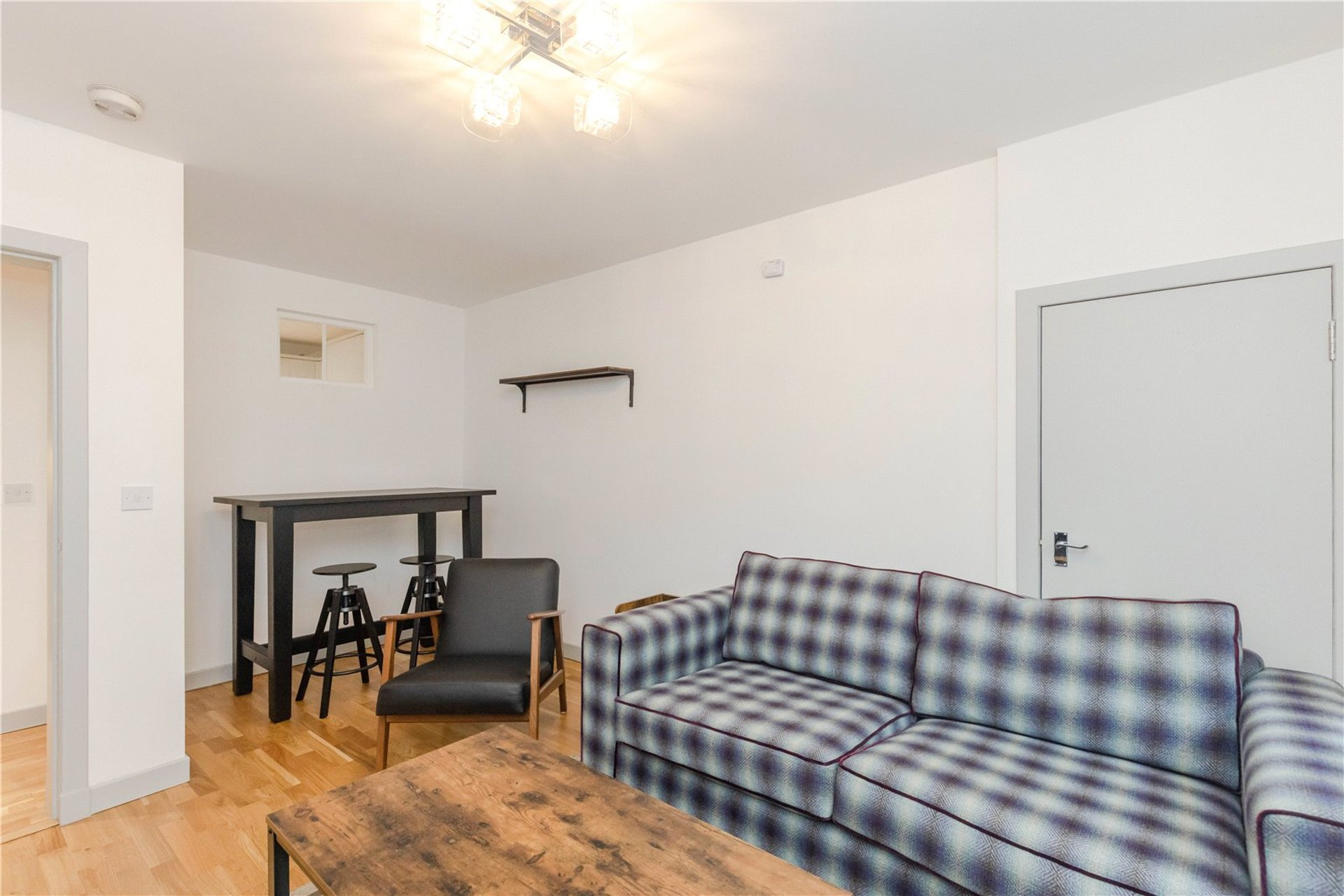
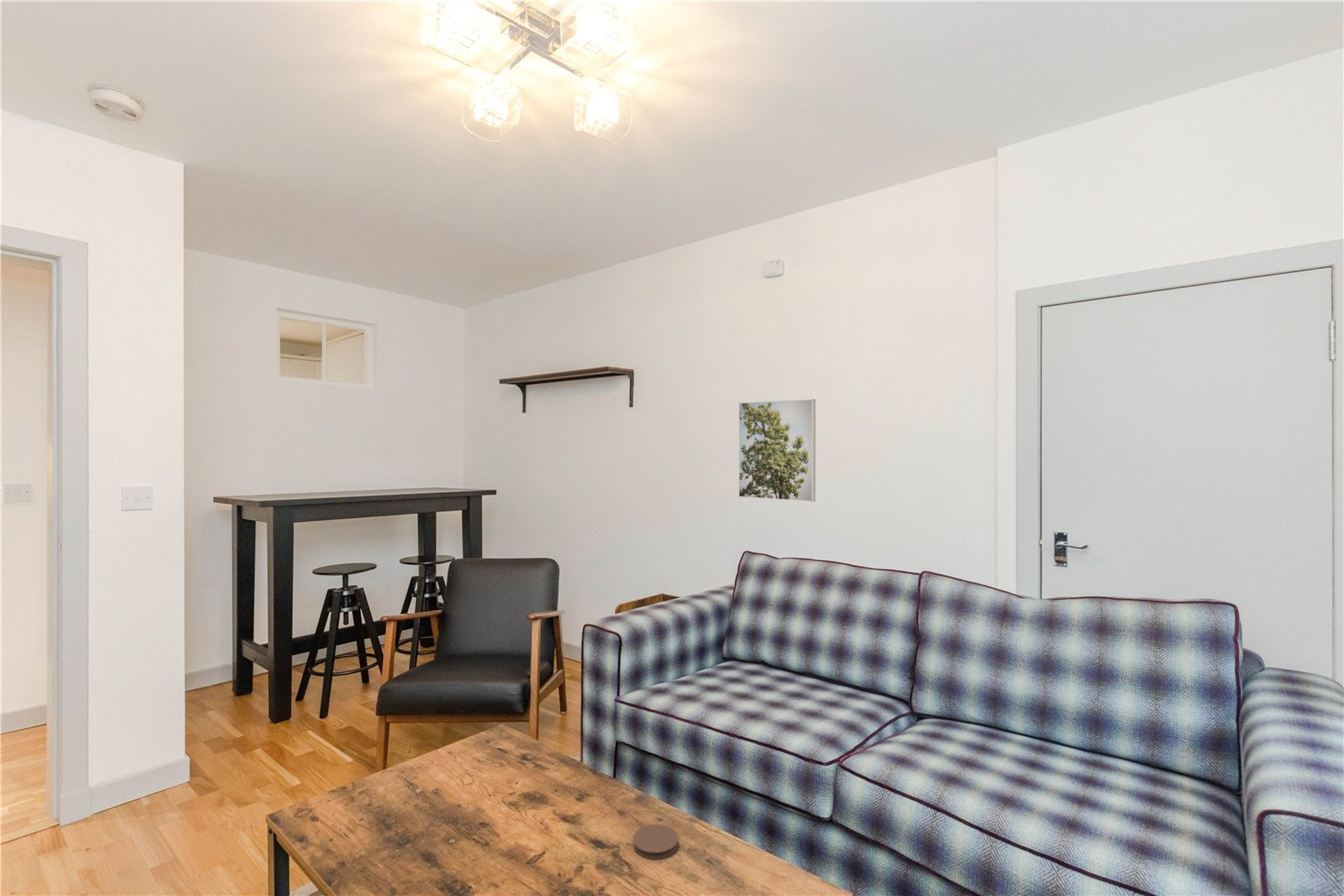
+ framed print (775, 450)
+ coaster (655, 841)
